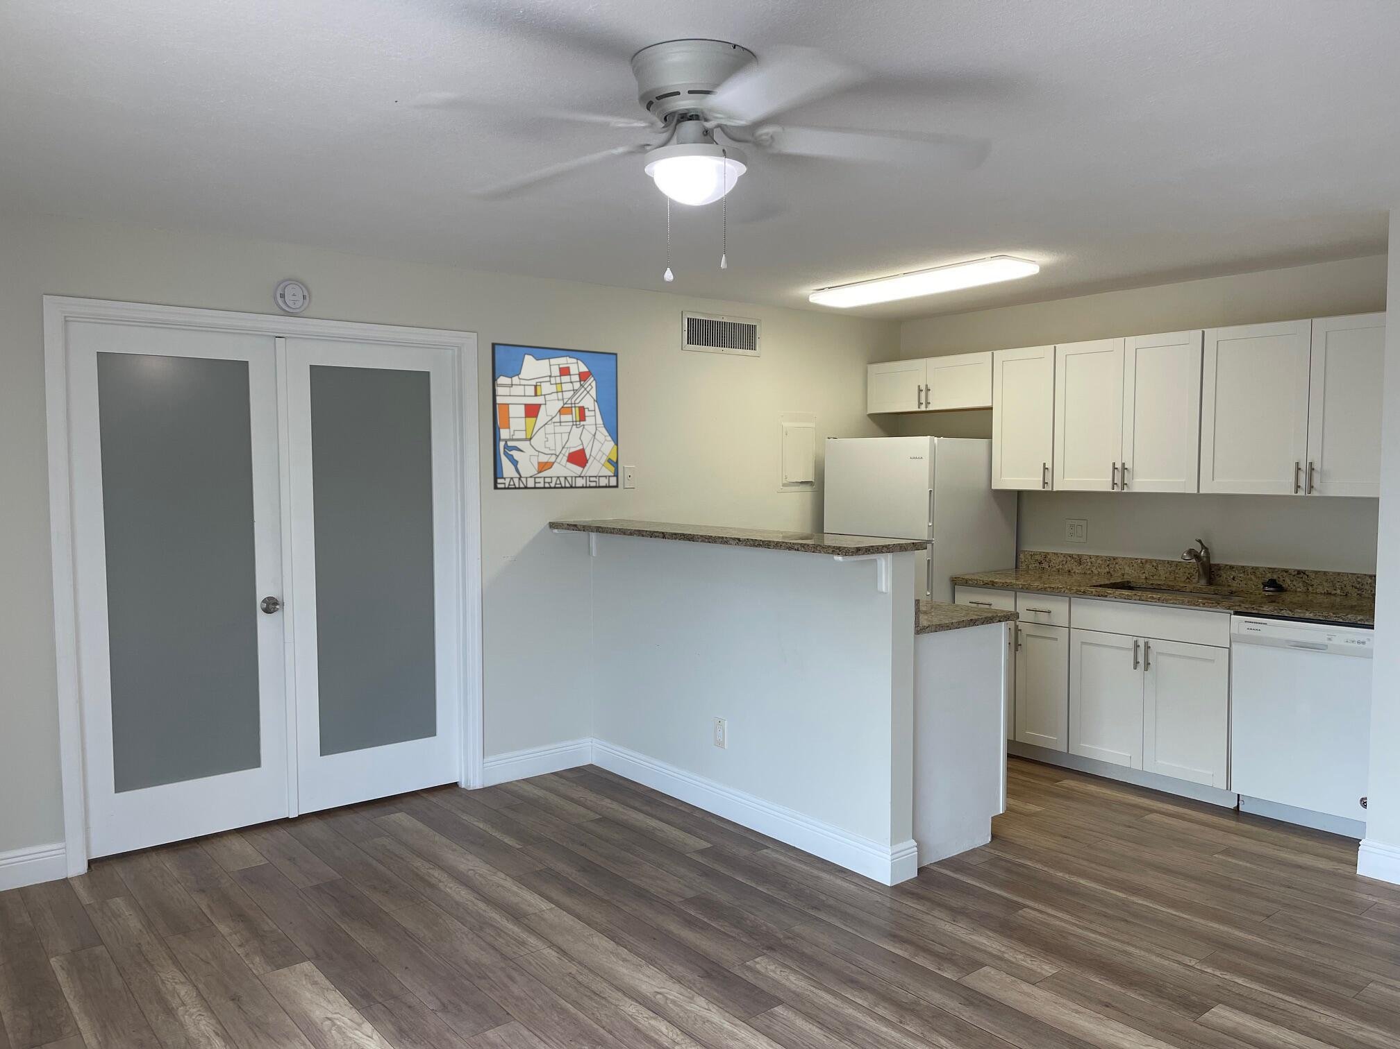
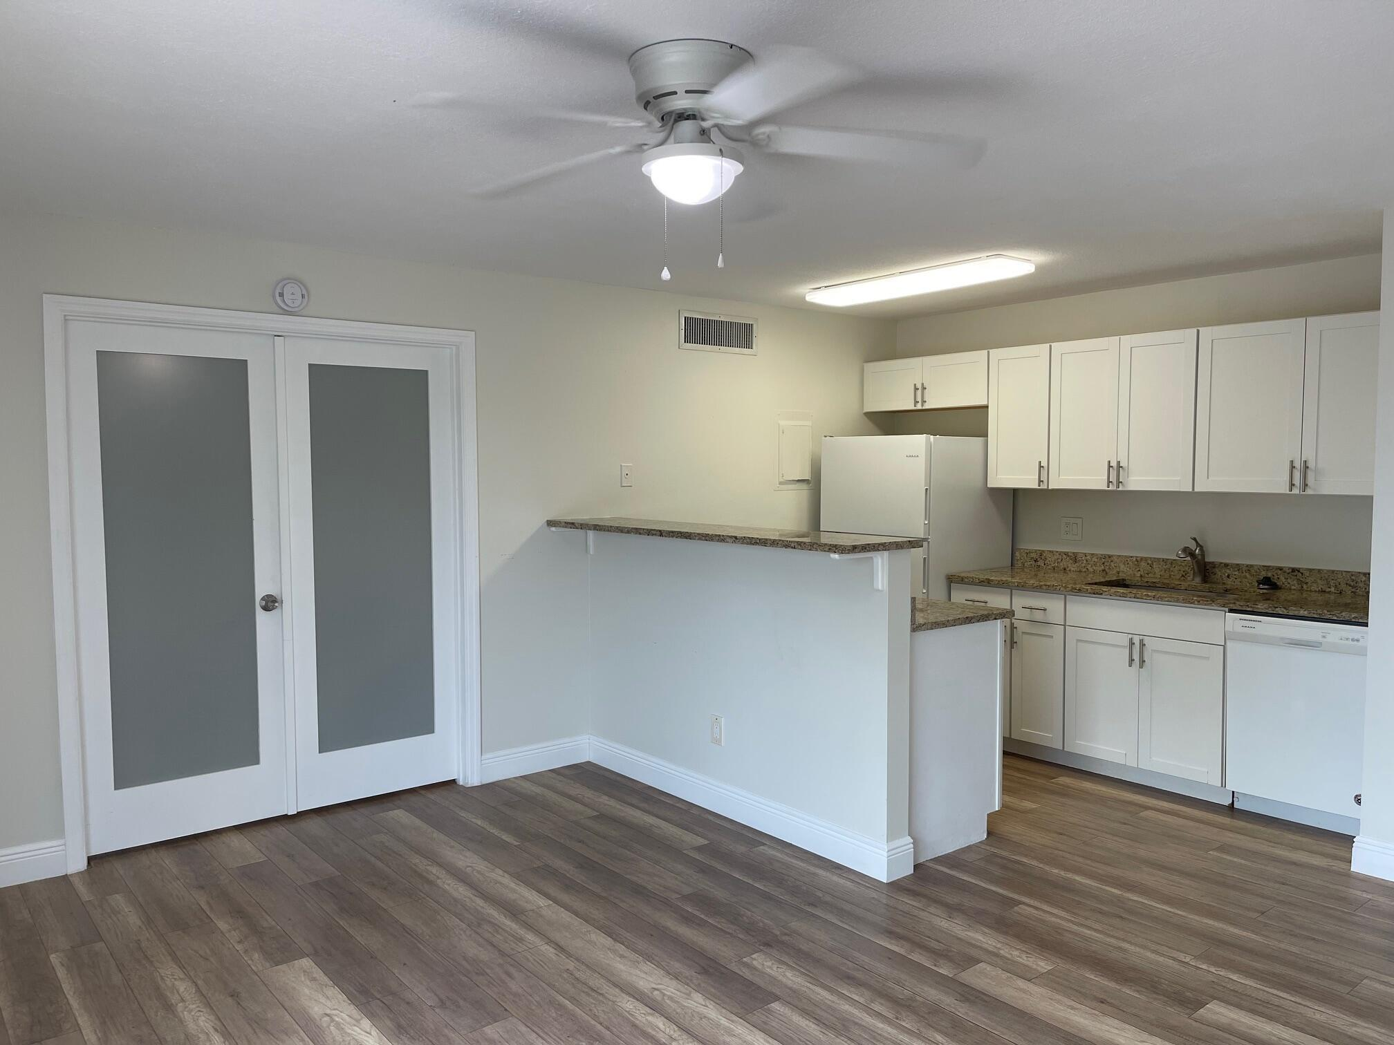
- wall art (558, 419)
